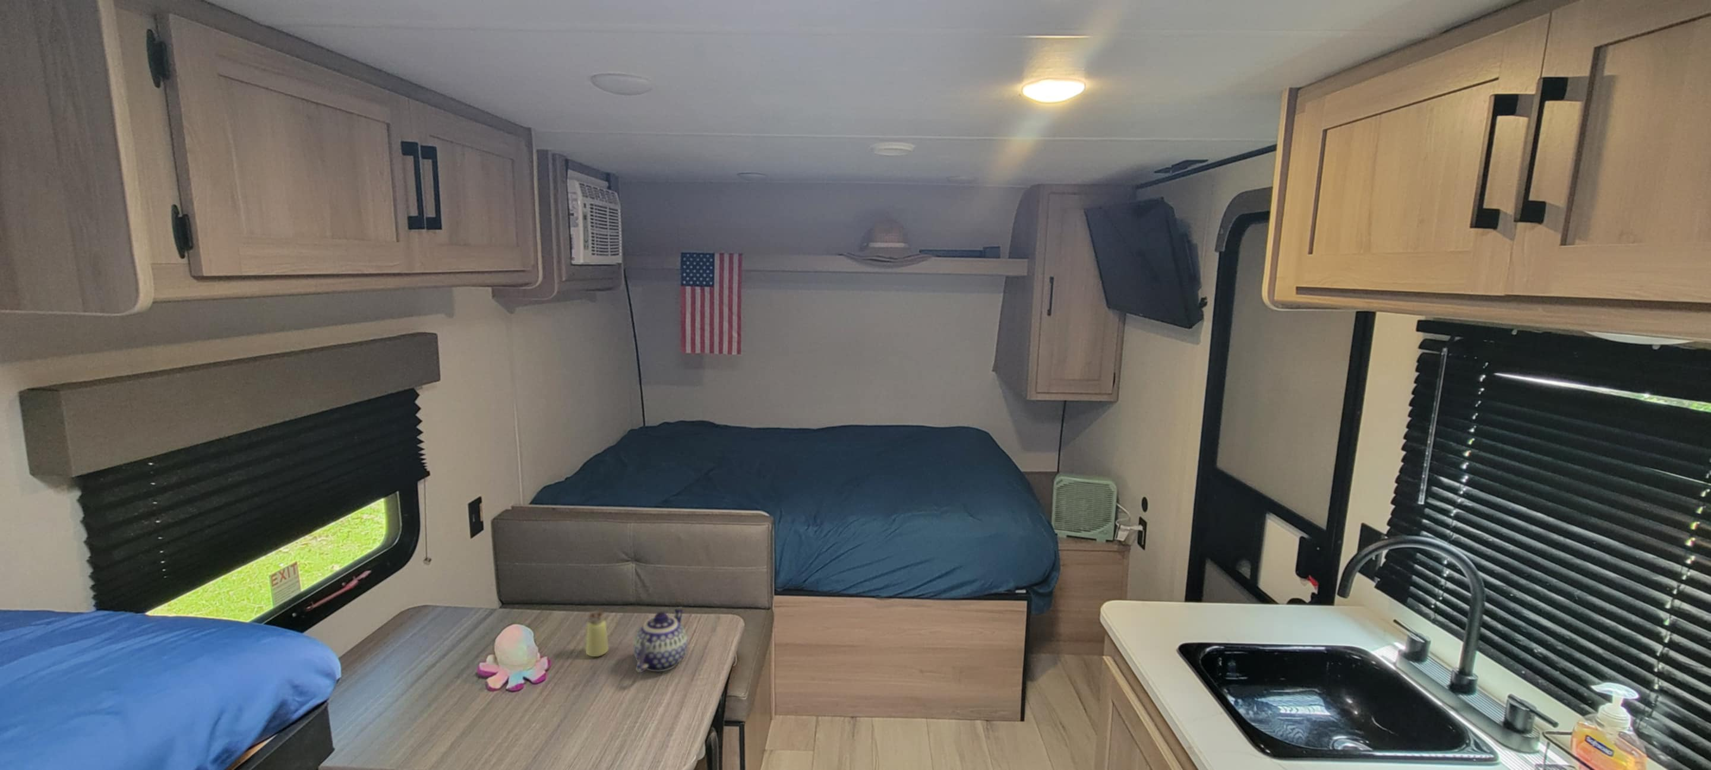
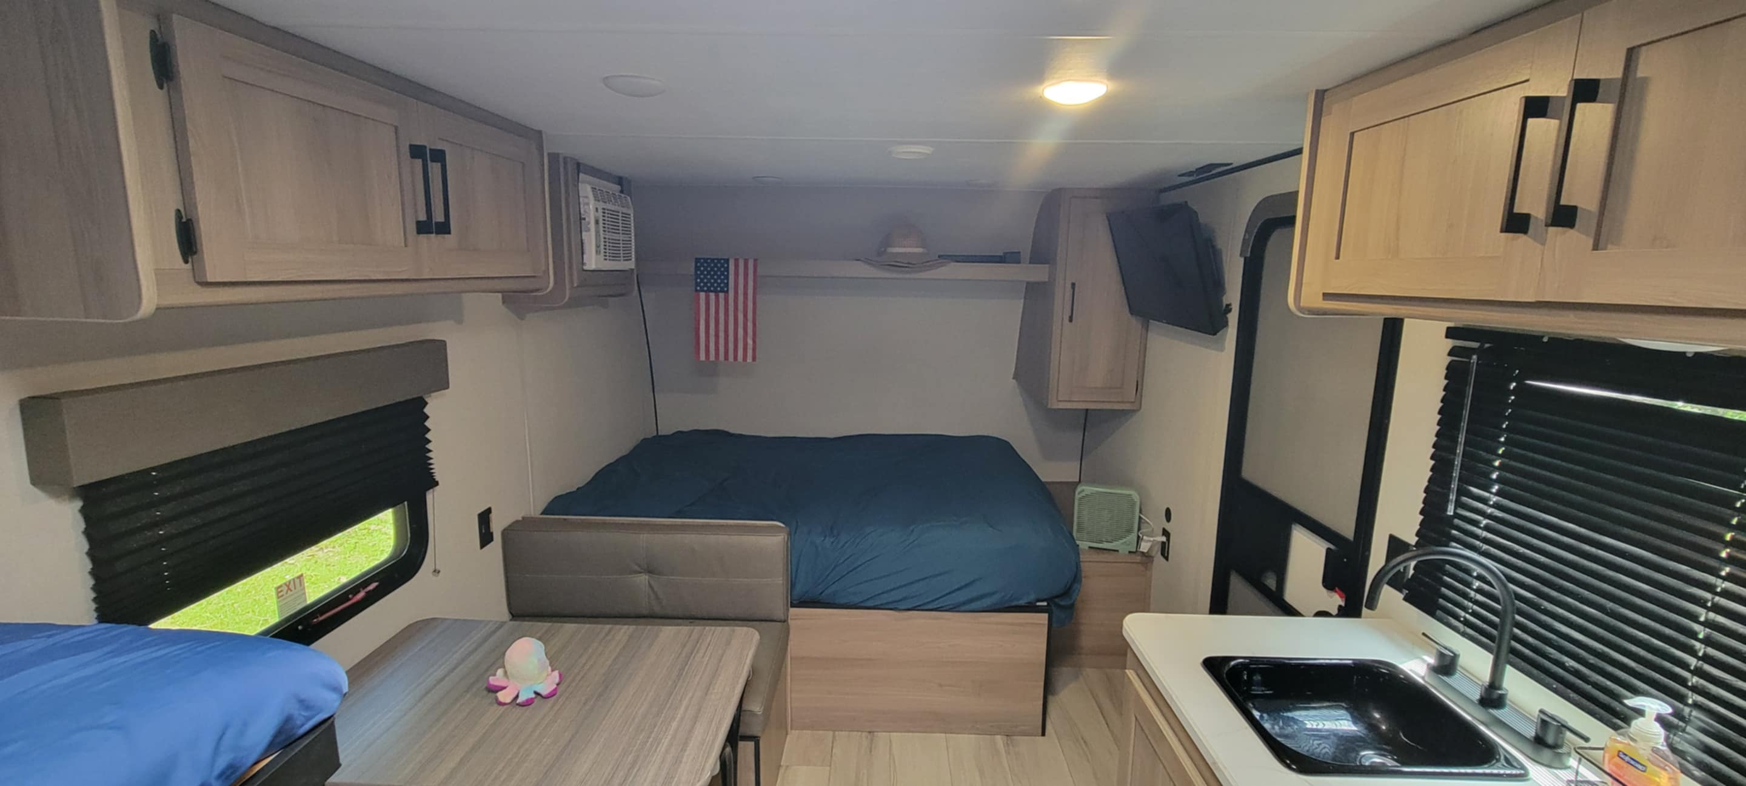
- teapot (660, 638)
- saltshaker (597, 633)
